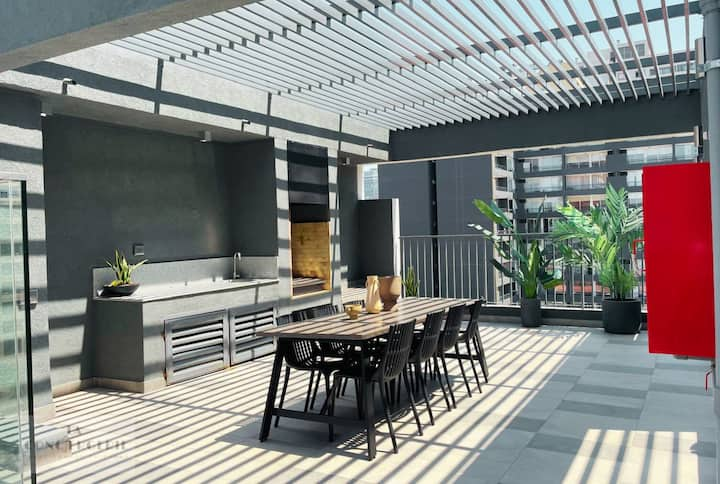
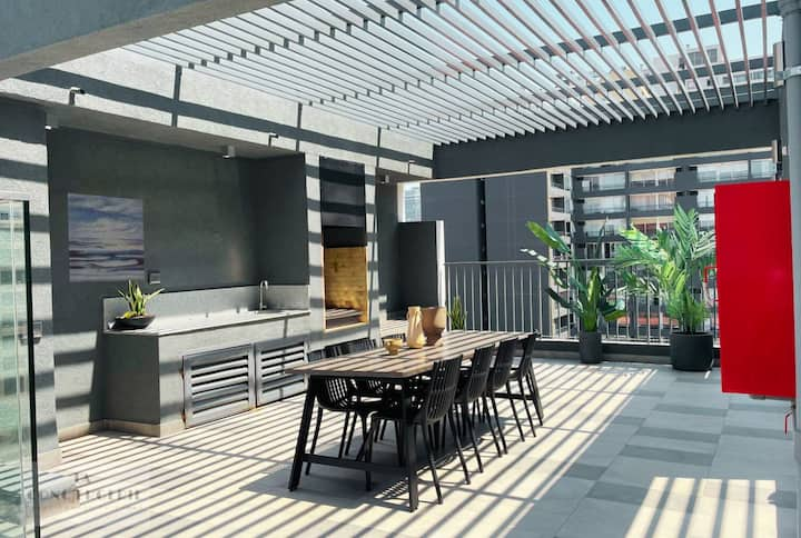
+ wall art (108, 239)
